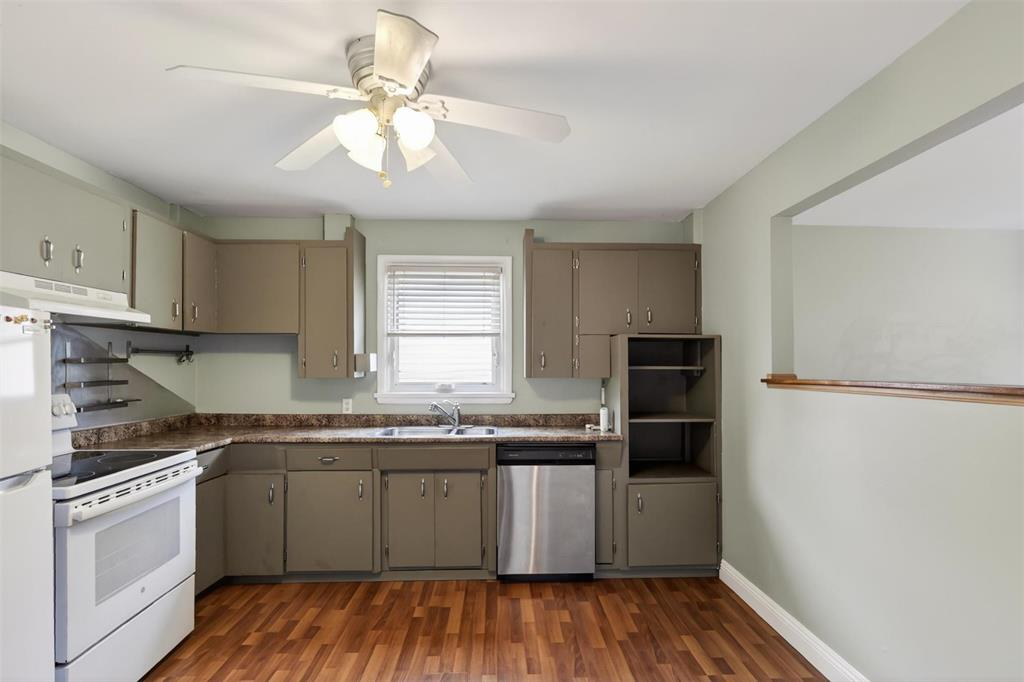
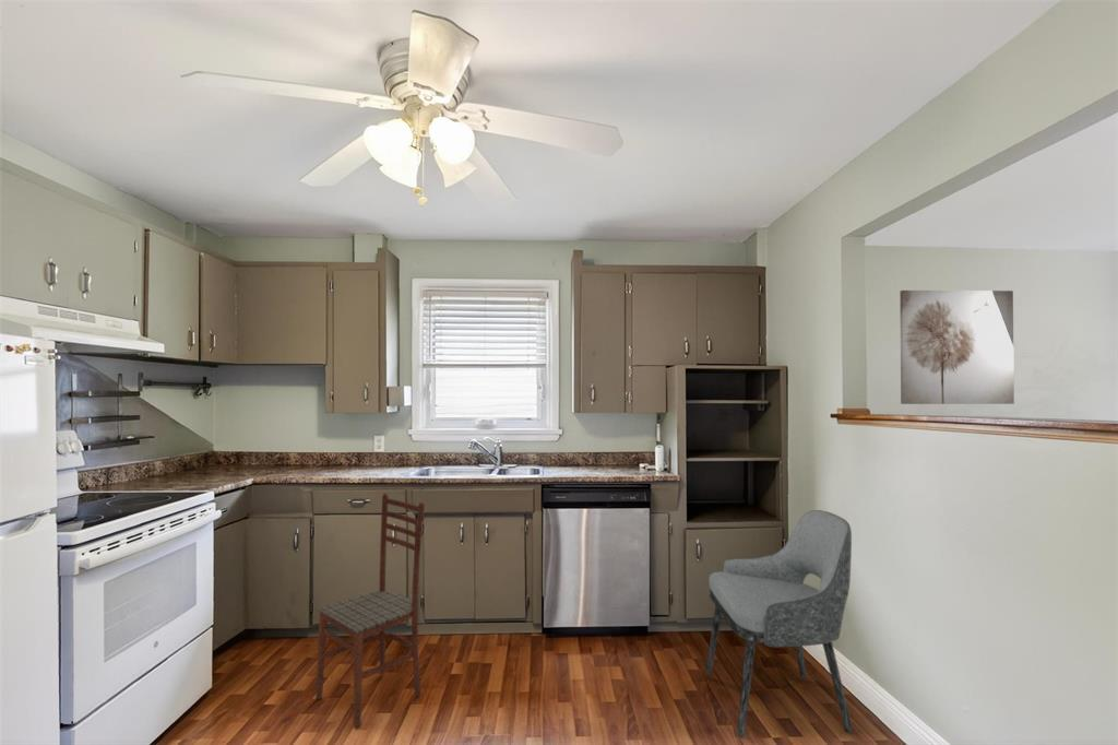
+ wall art (956, 346)
+ dining chair (369, 600)
+ dining chair (782, 610)
